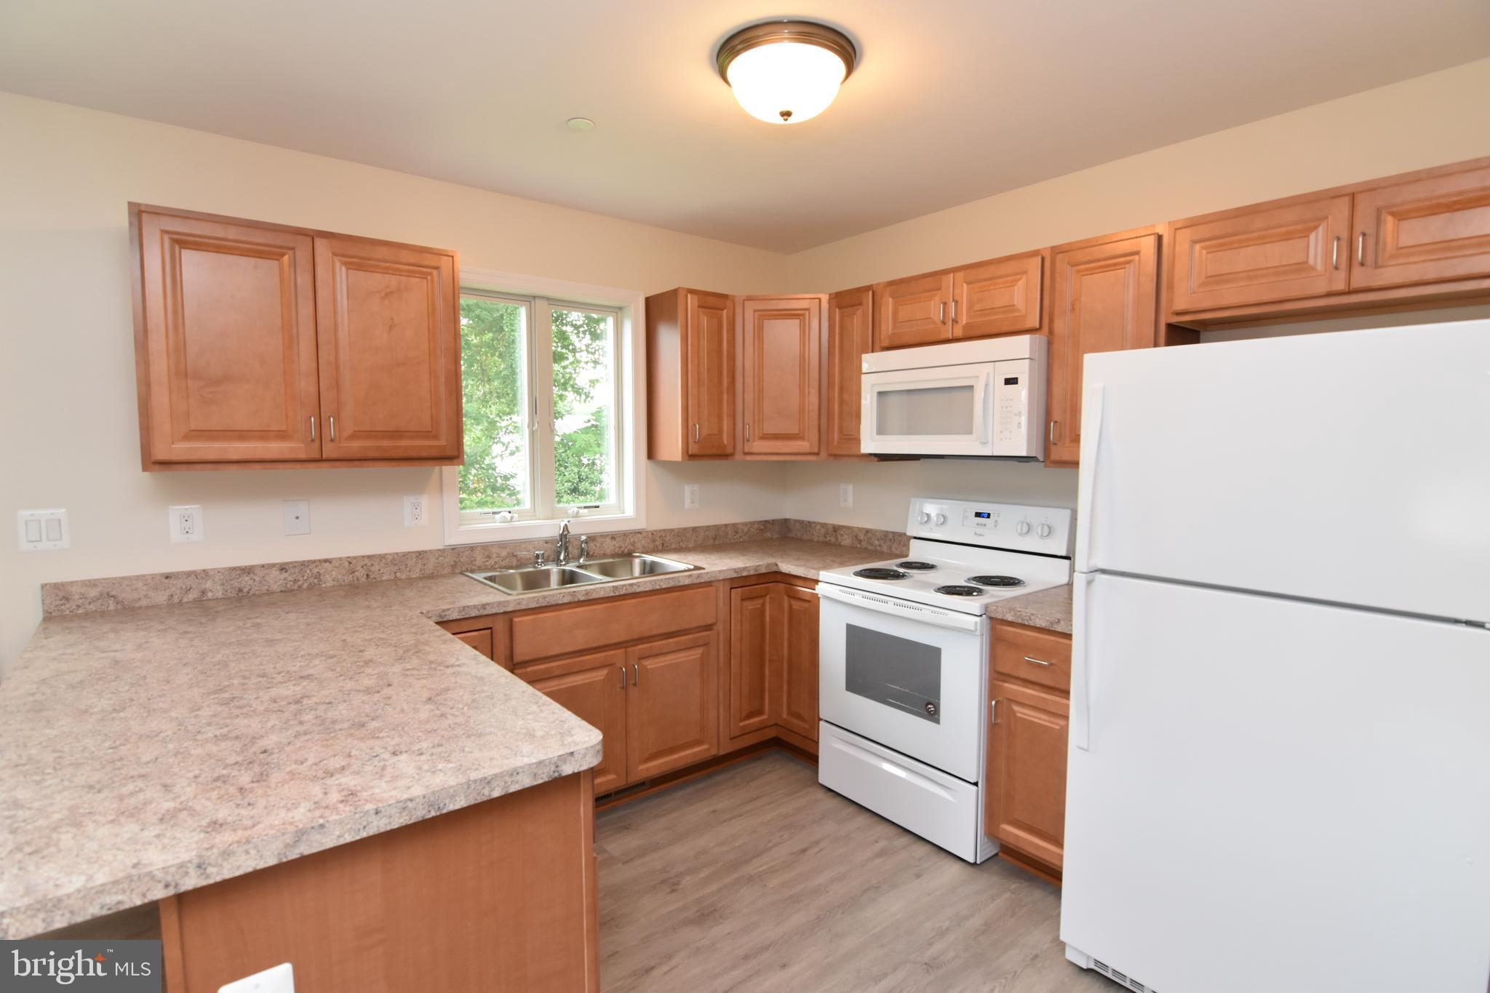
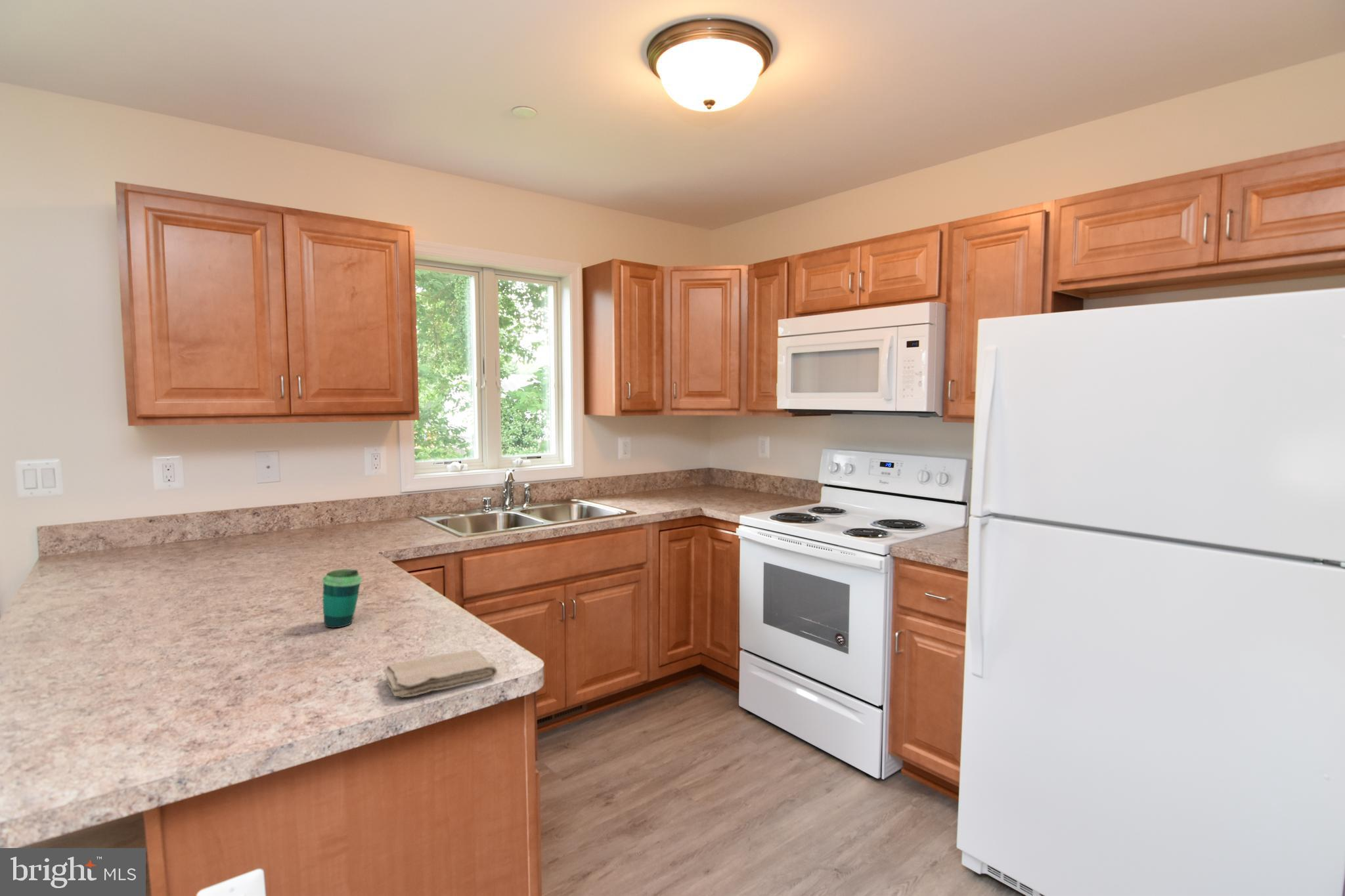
+ cup (342, 598)
+ washcloth (439, 670)
